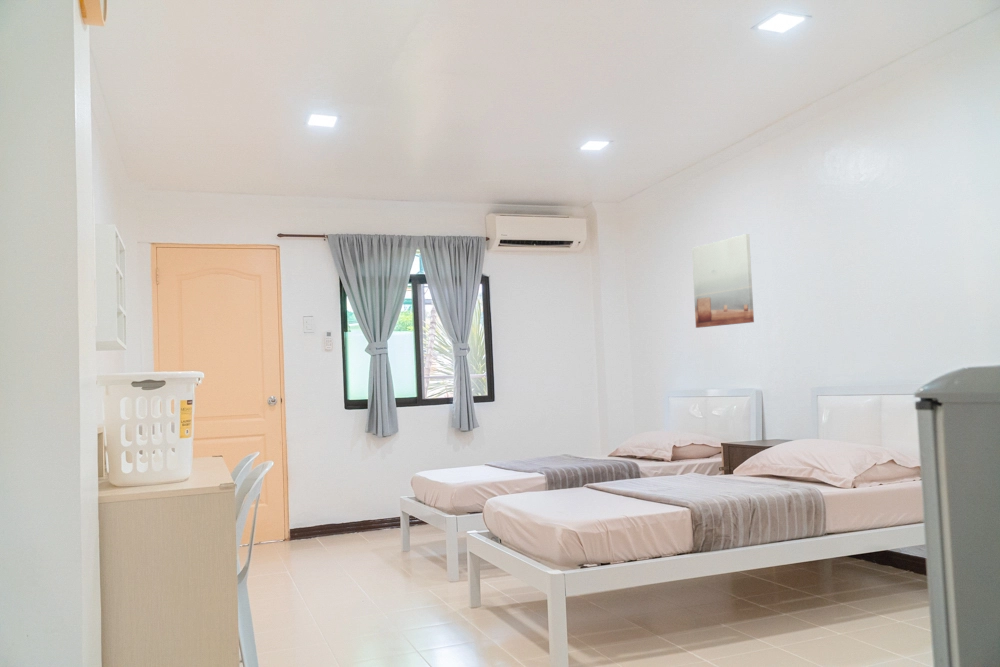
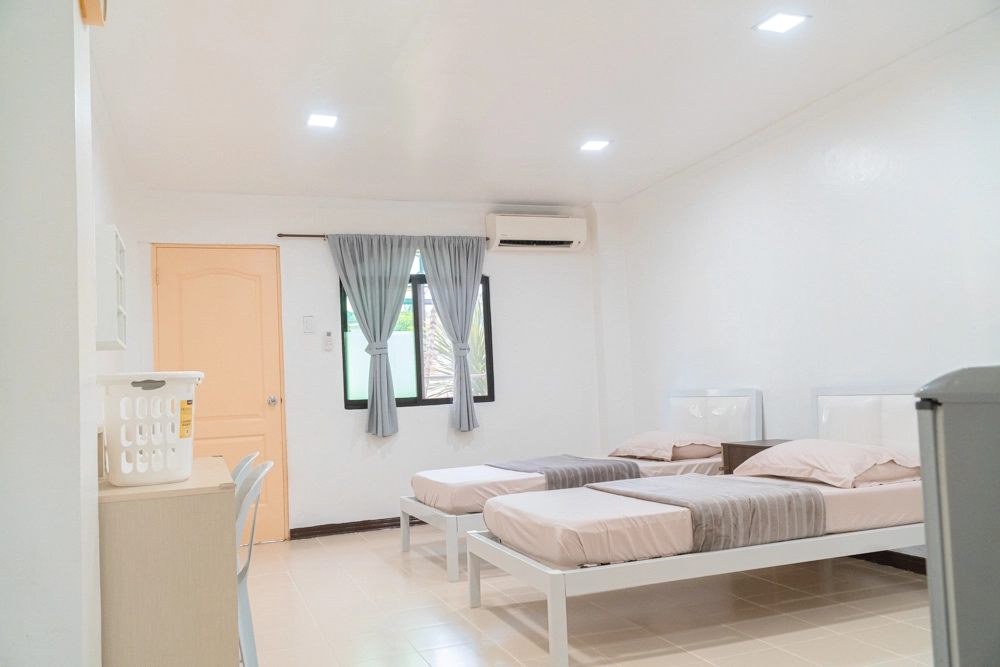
- wall art (721, 283)
